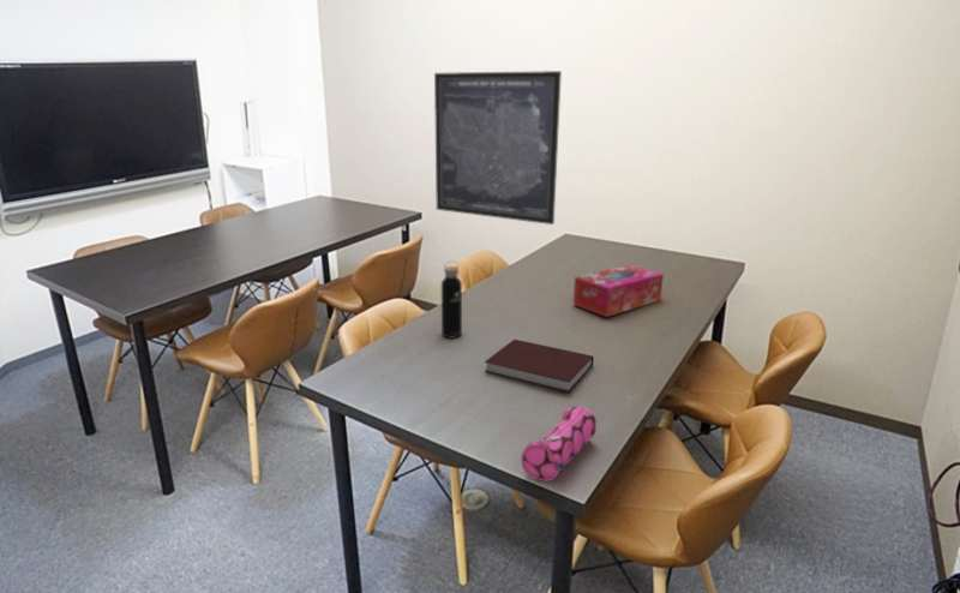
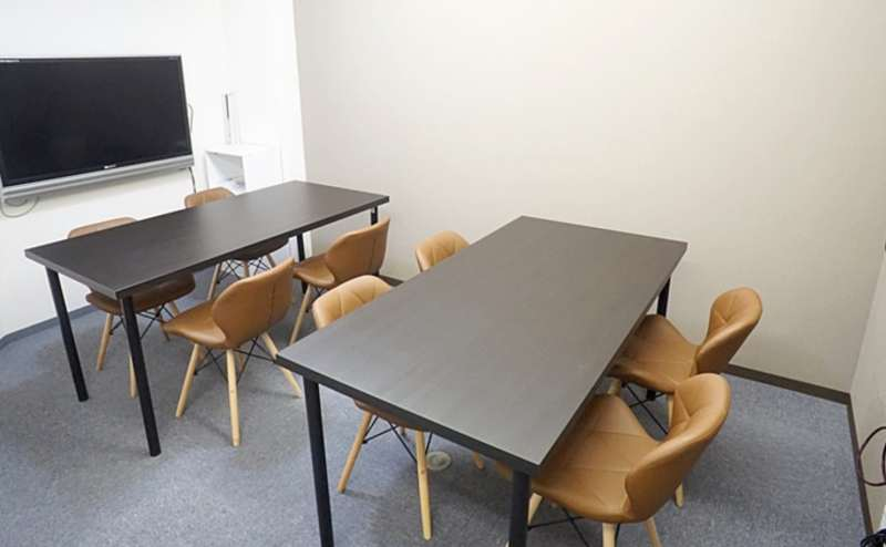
- wall art (492, 146)
- pencil case (562, 439)
- water bottle (451, 298)
- notebook (539, 363)
- tissue box (618, 288)
